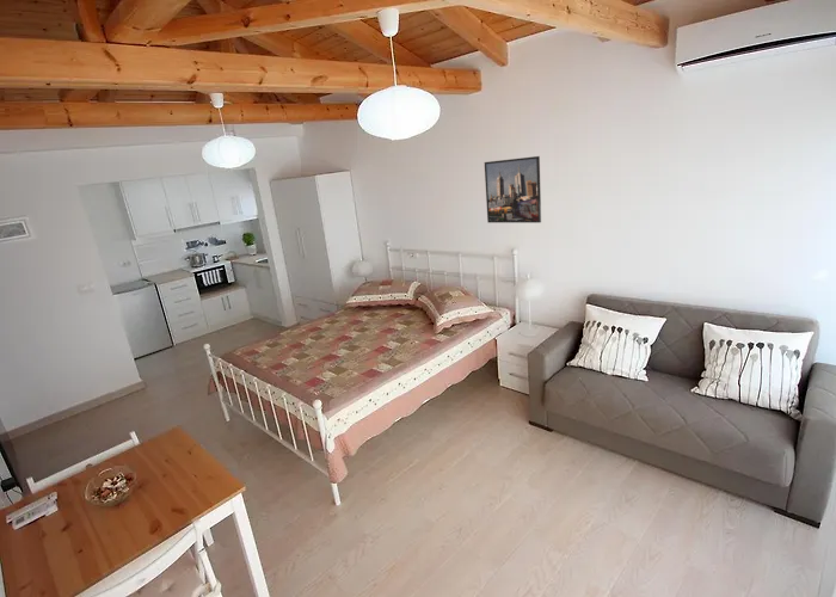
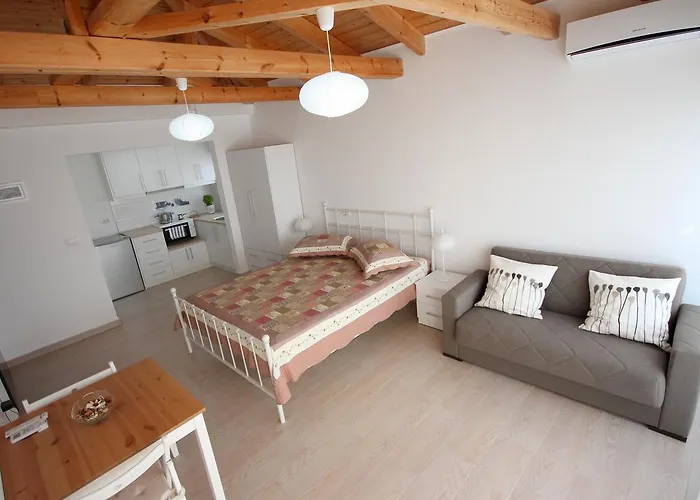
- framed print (511, 191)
